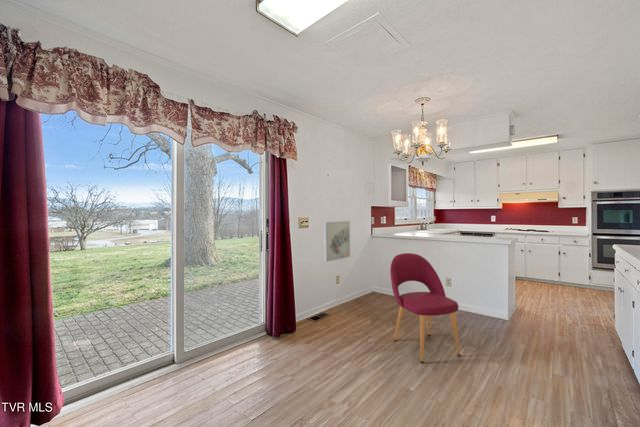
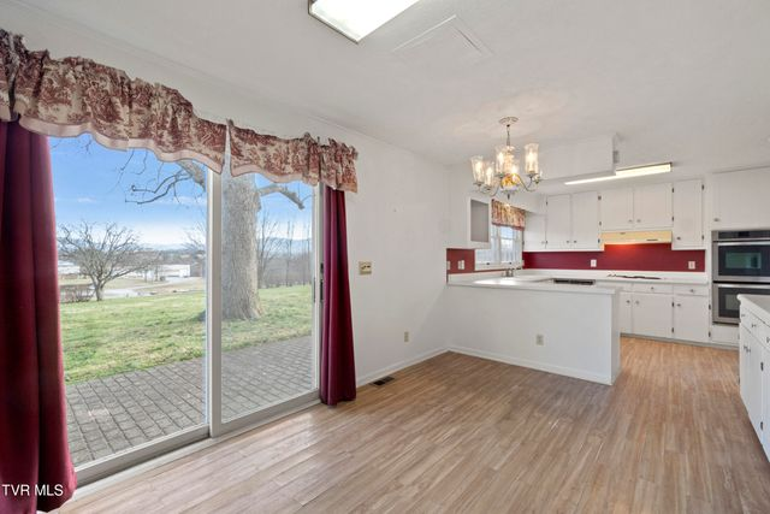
- dining chair (422, 301)
- wall art (337, 240)
